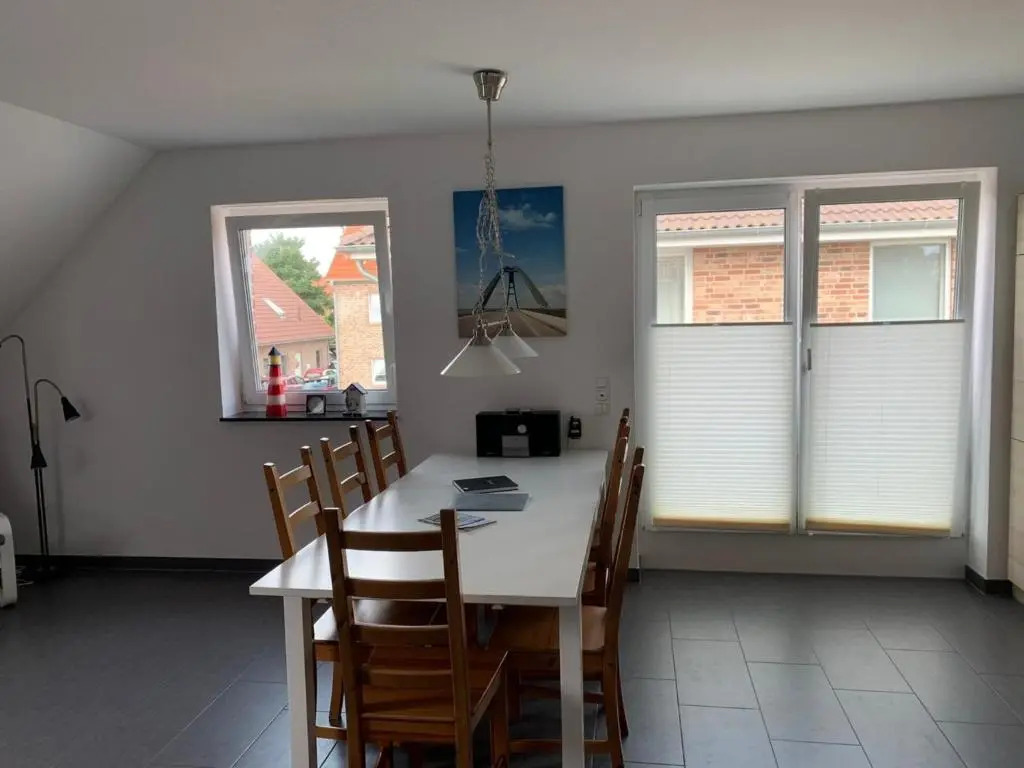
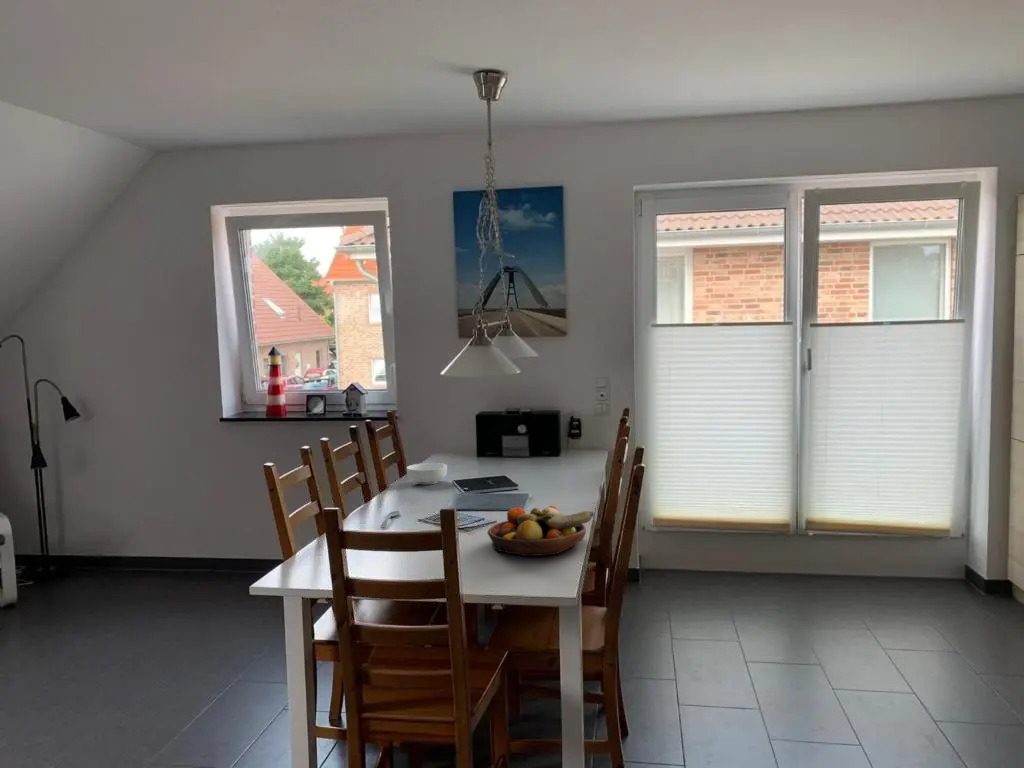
+ fruit bowl (538, 524)
+ cereal bowl (427, 474)
+ spoon (388, 518)
